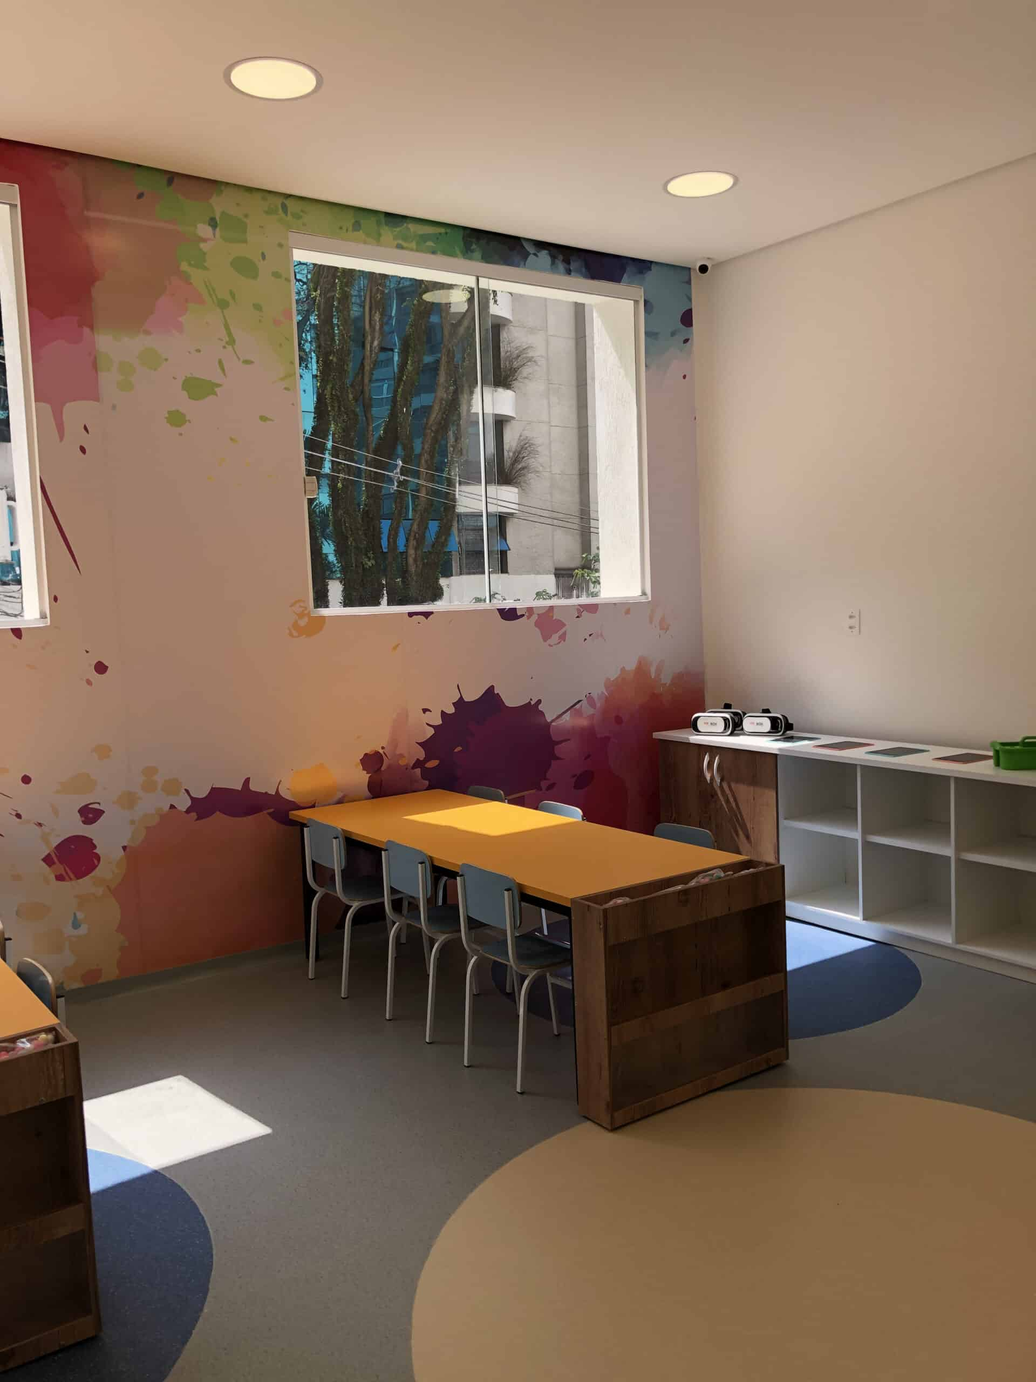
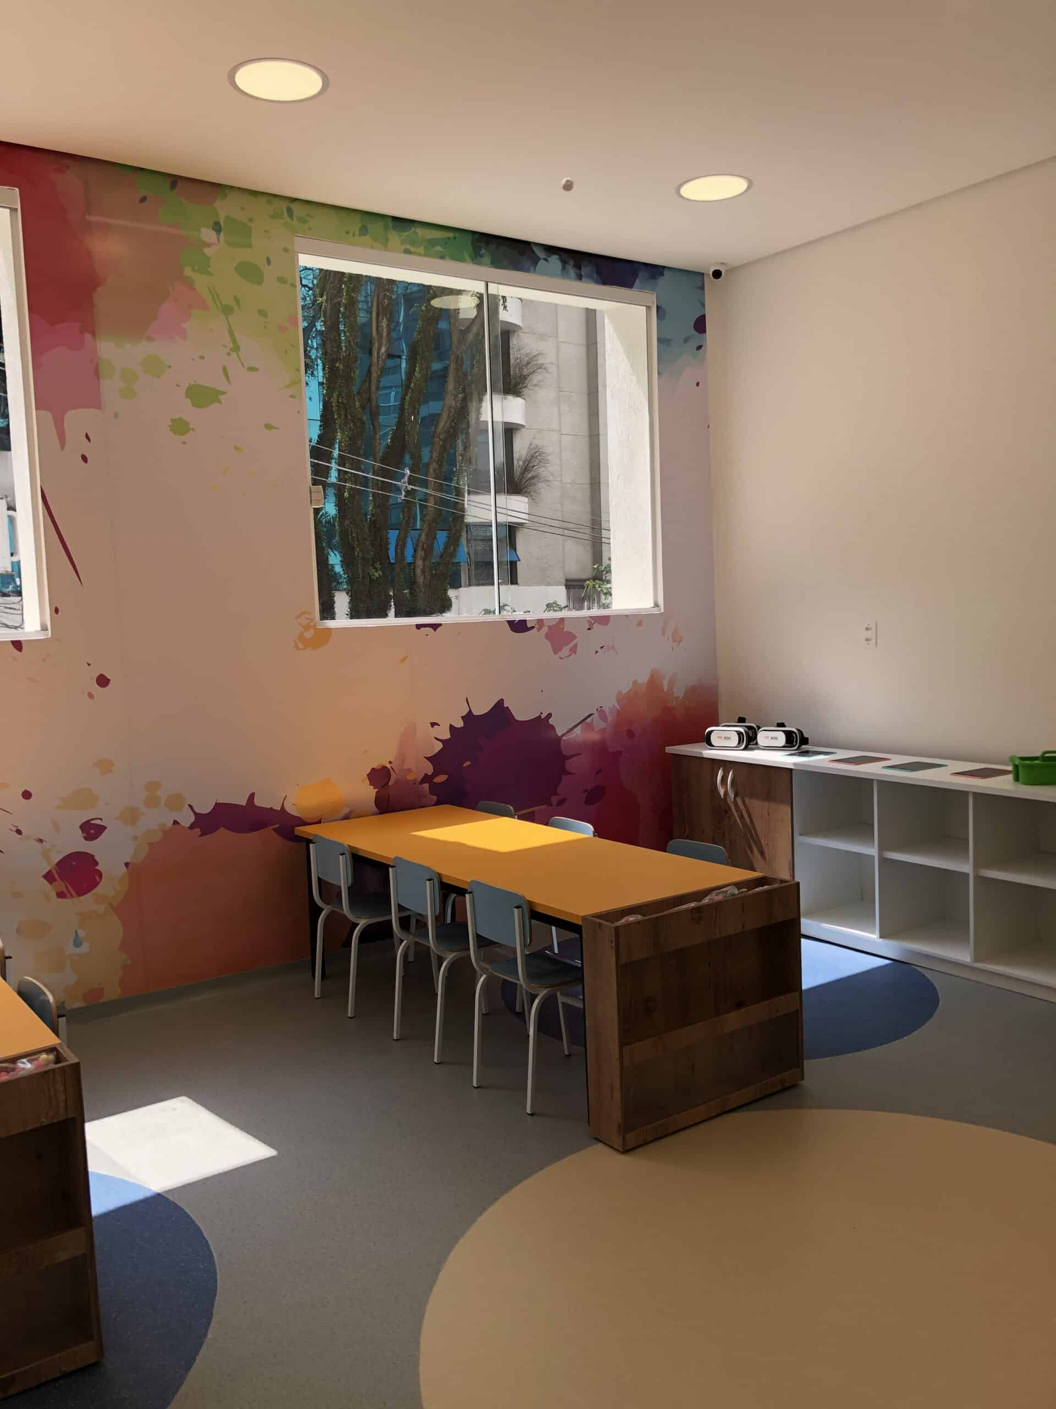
+ eyeball (568, 184)
